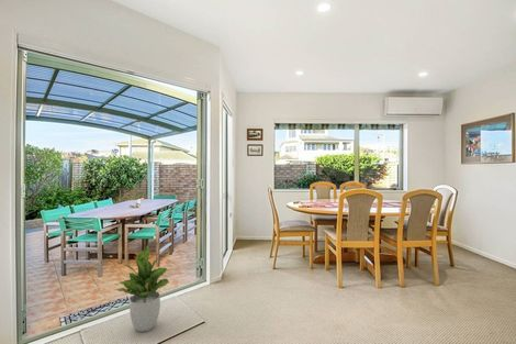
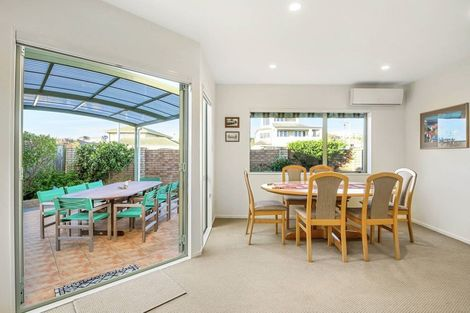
- potted plant (144, 288)
